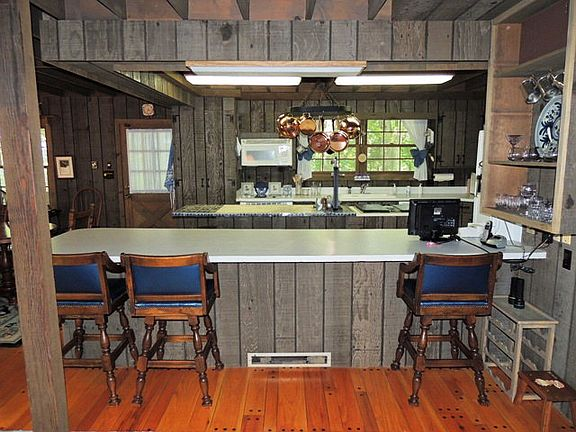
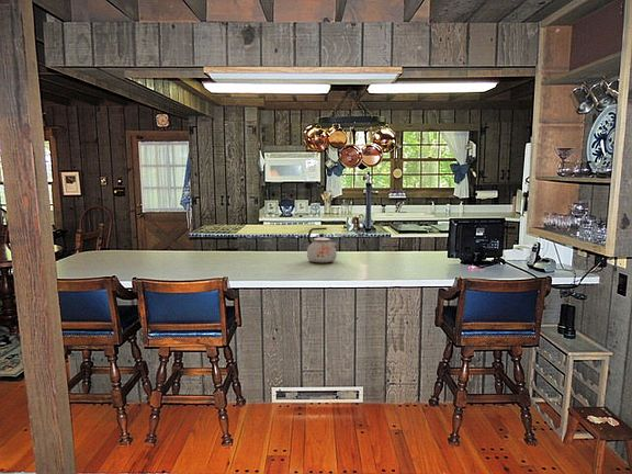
+ kettle (321, 244)
